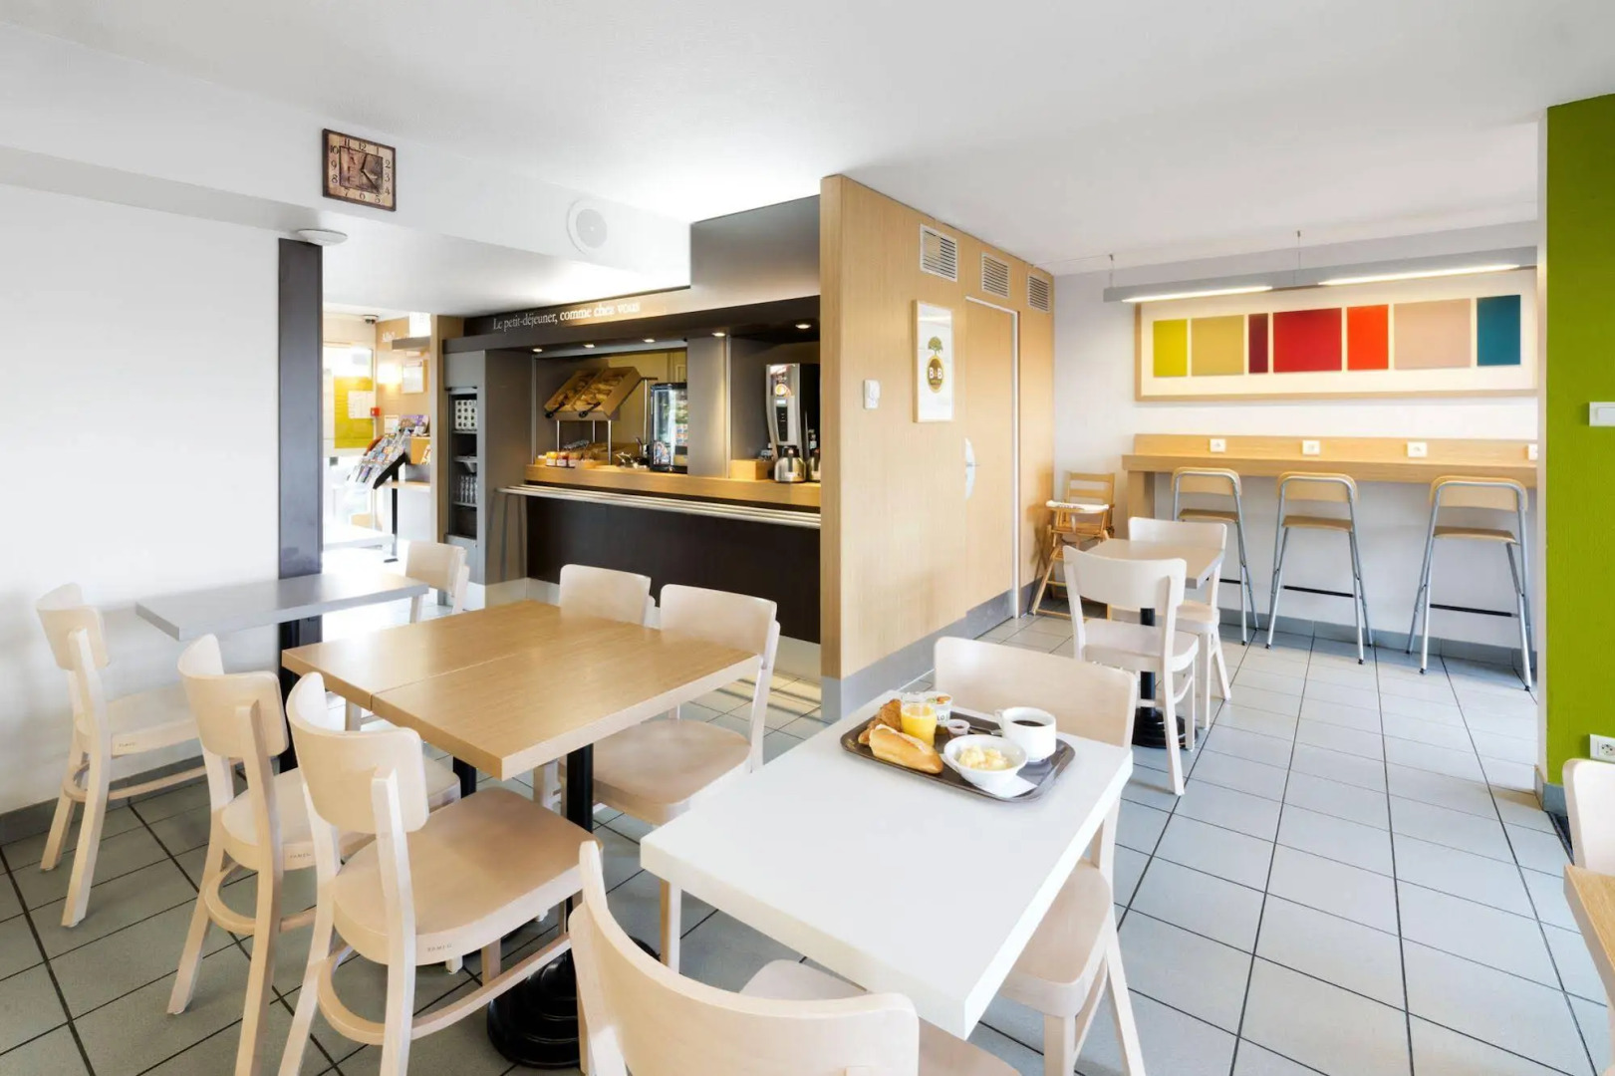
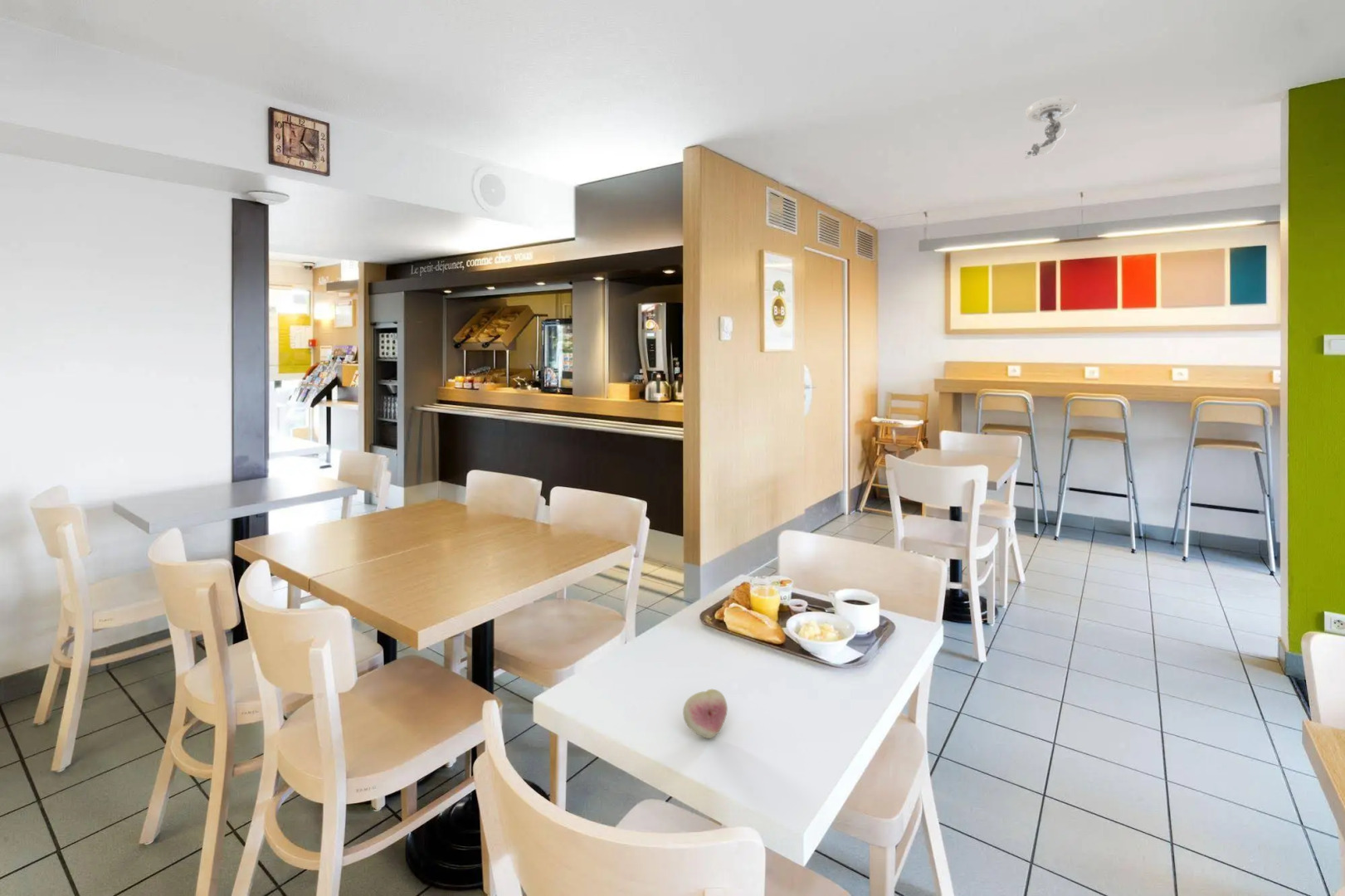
+ security camera (1050, 129)
+ fruit (706, 713)
